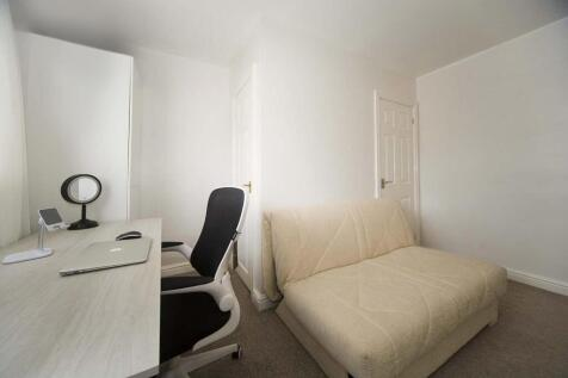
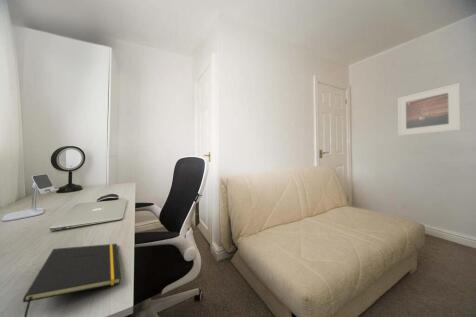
+ notepad (83, 264)
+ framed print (425, 112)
